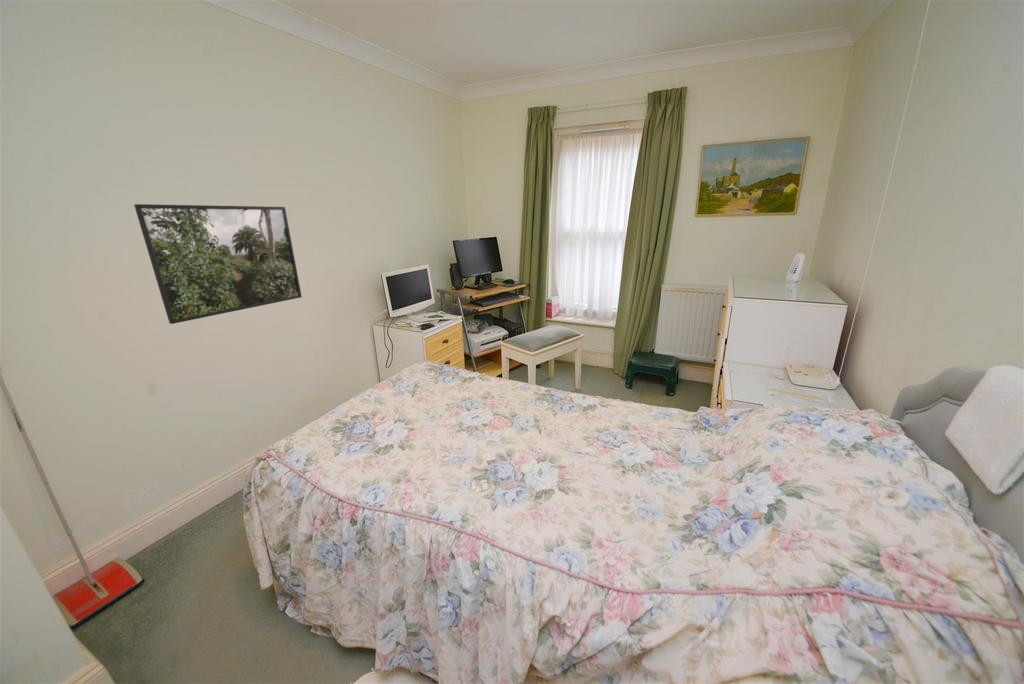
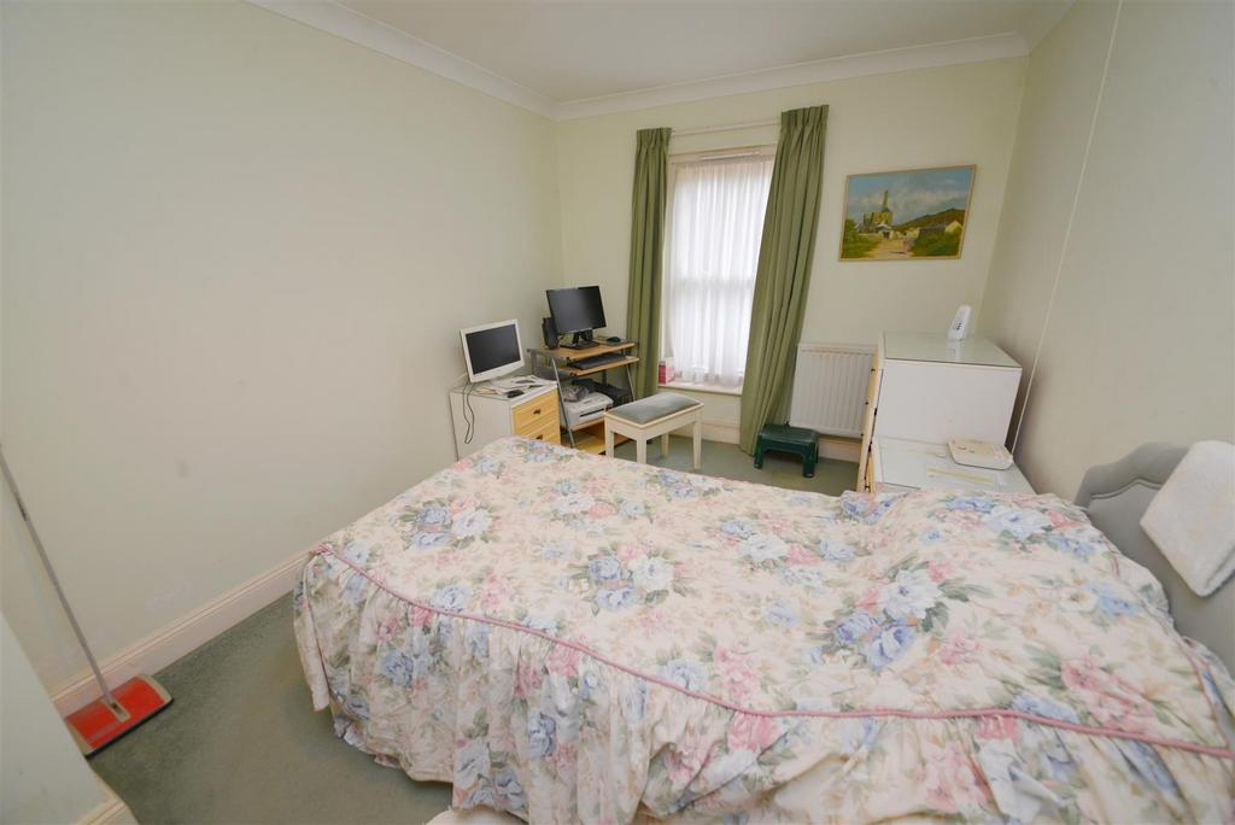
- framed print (233, 259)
